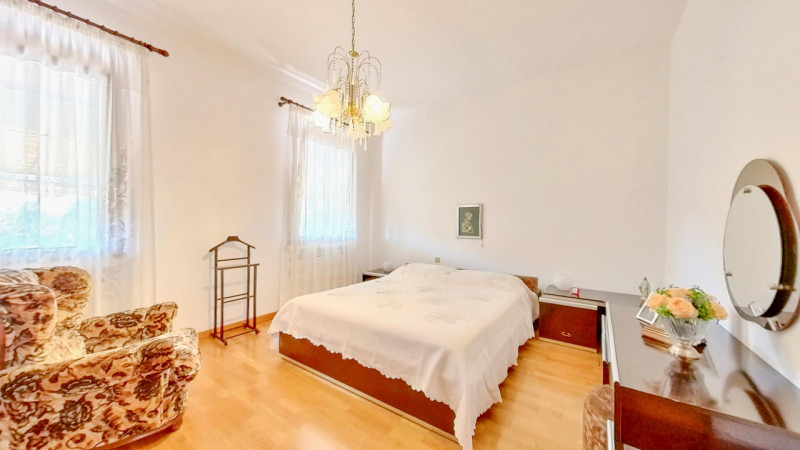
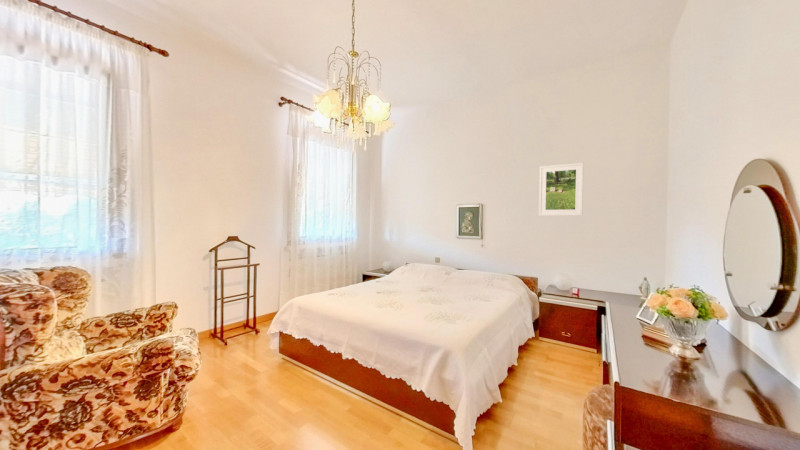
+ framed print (560, 190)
